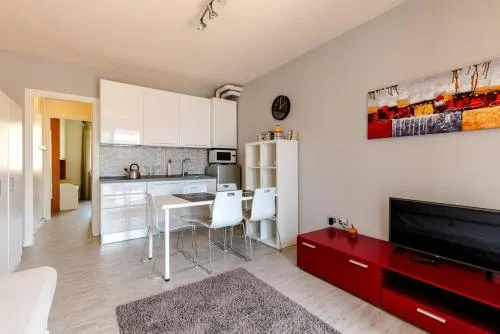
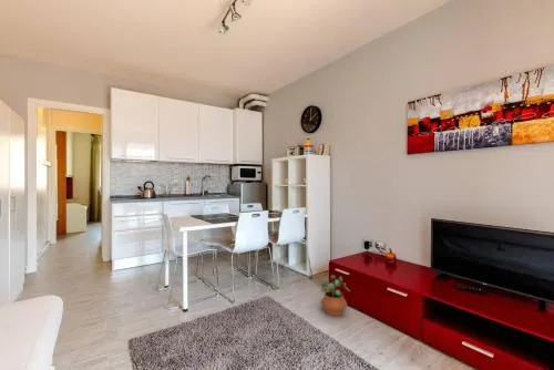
+ potted plant (336, 292)
